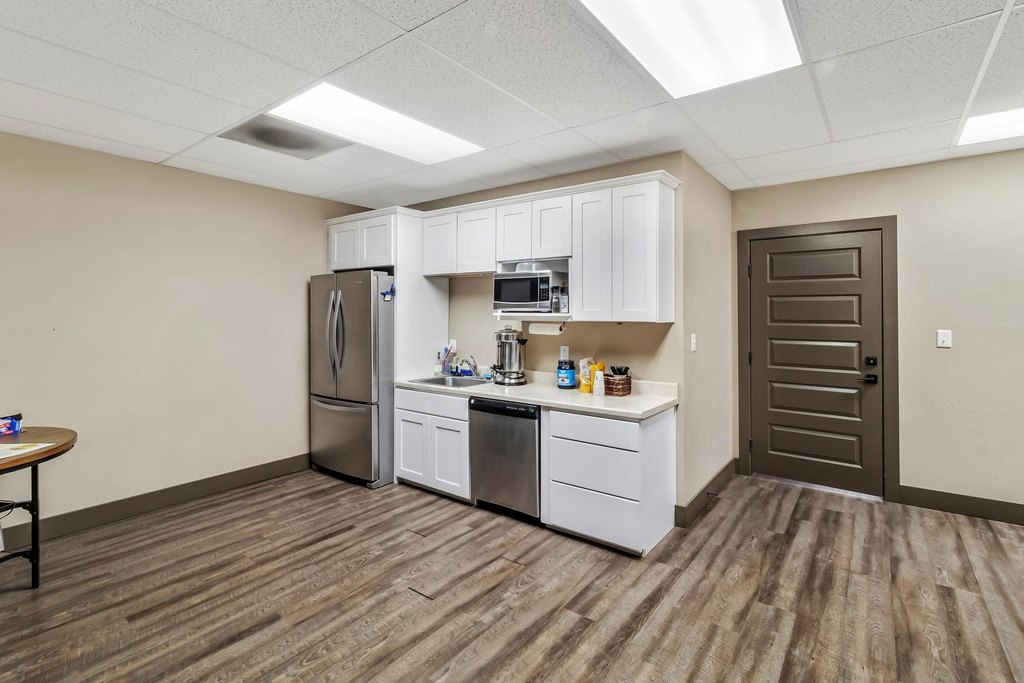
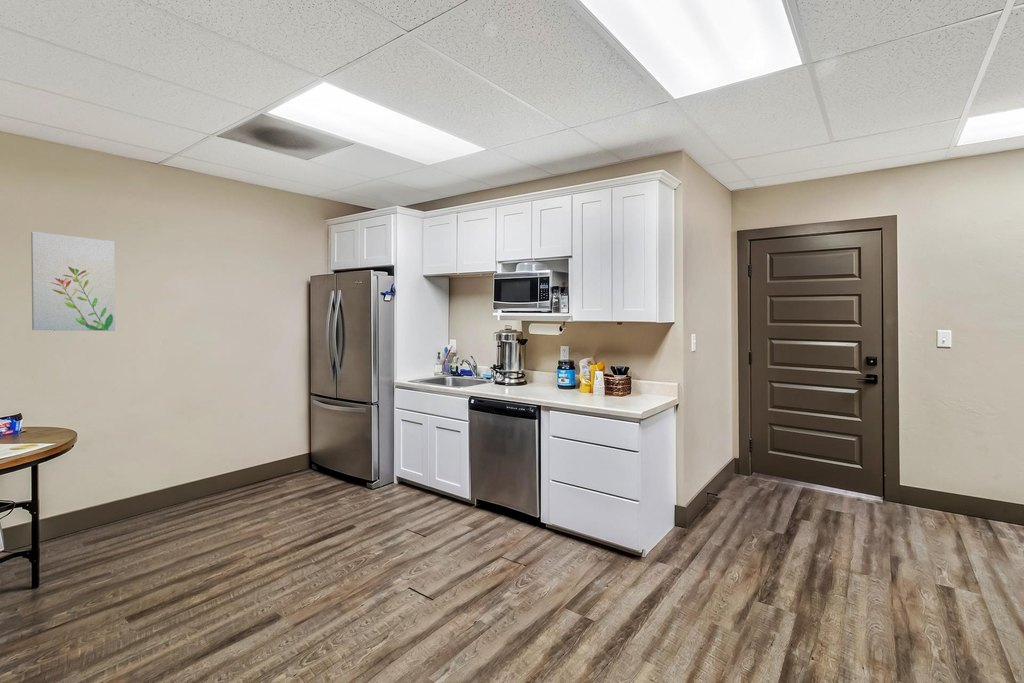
+ wall art (75, 283)
